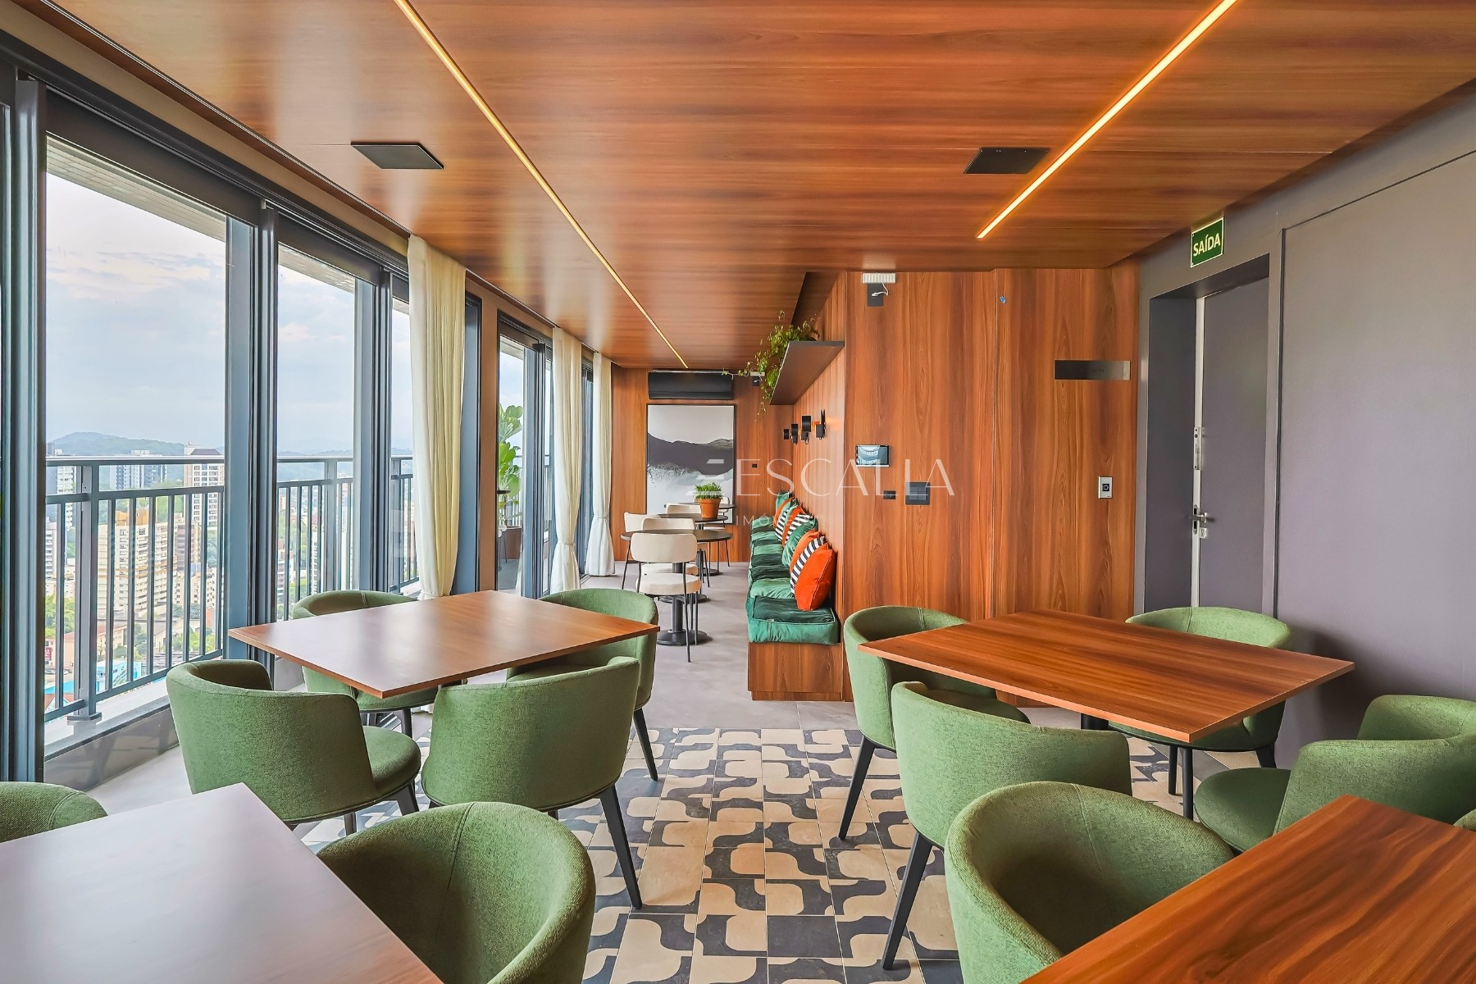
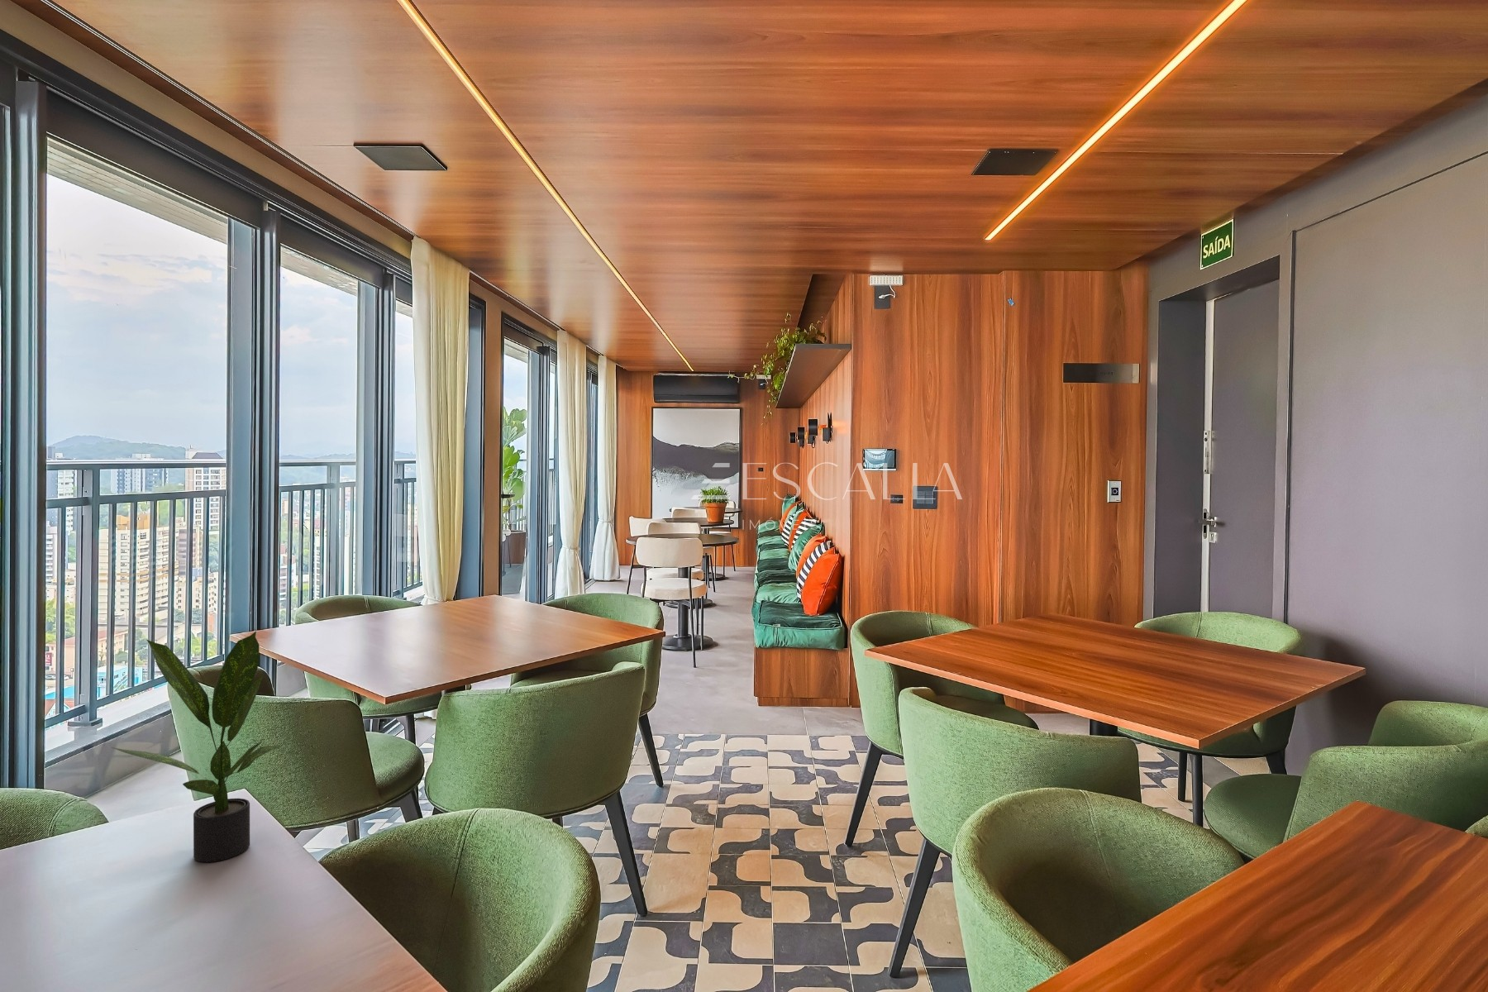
+ potted plant (214, 743)
